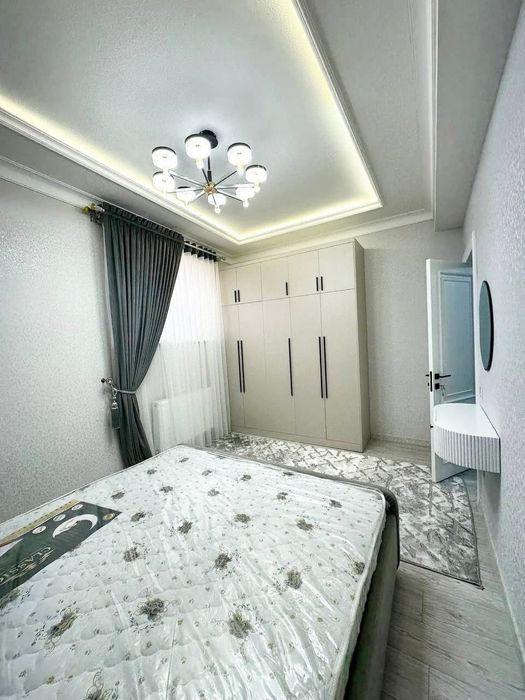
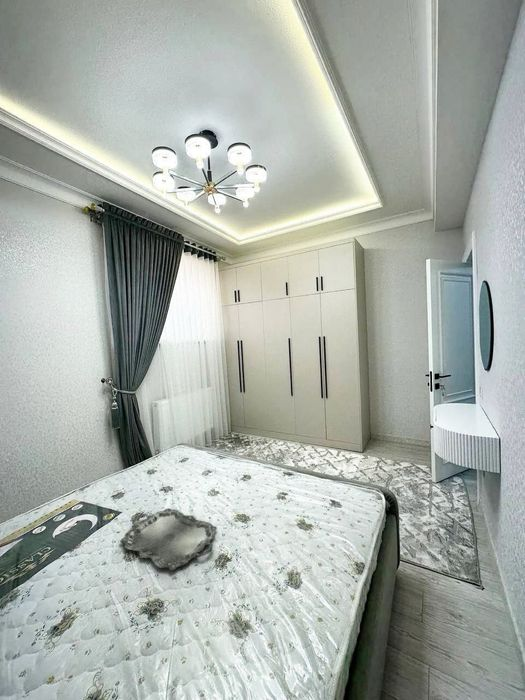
+ serving tray (169, 534)
